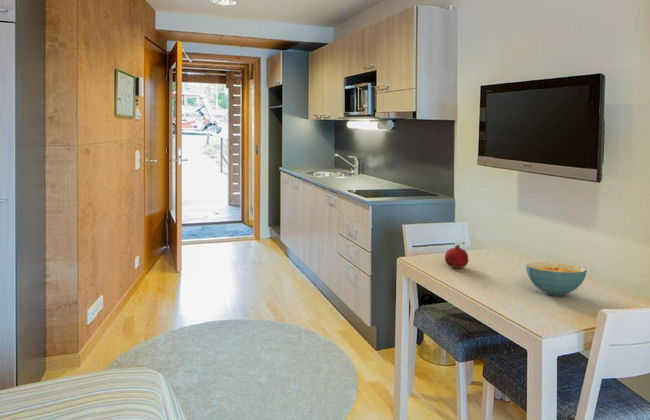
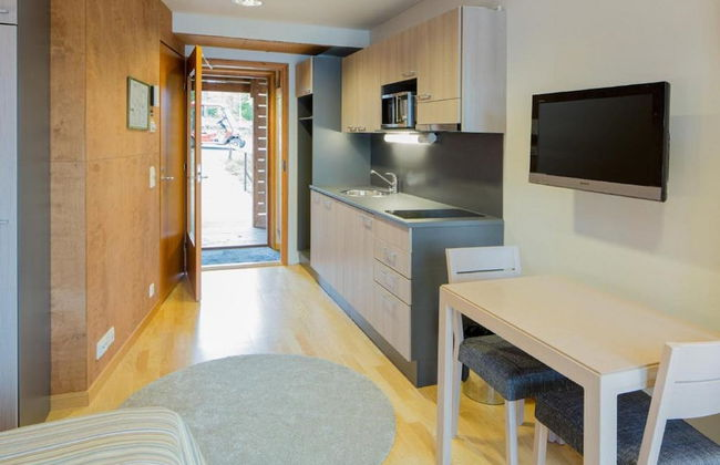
- cereal bowl (555, 280)
- fruit (456, 255)
